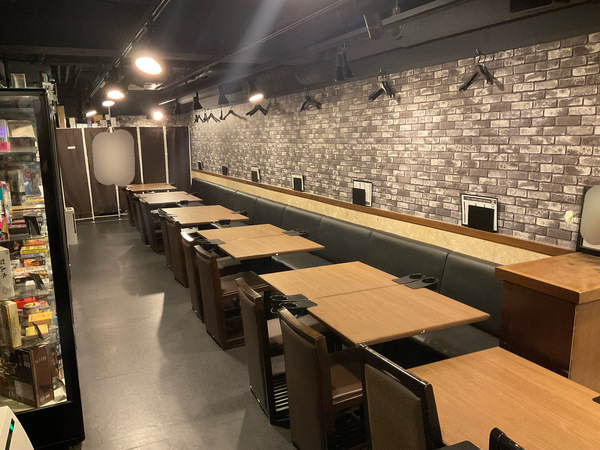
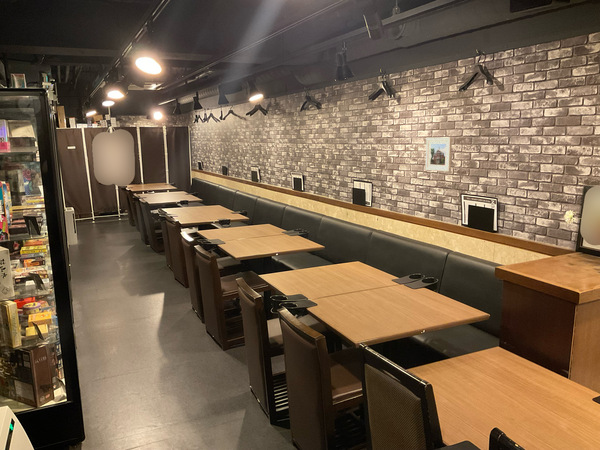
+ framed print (438, 154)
